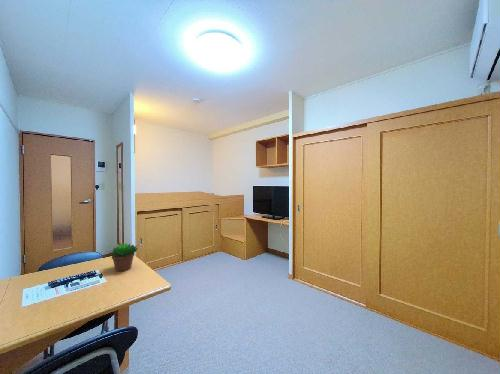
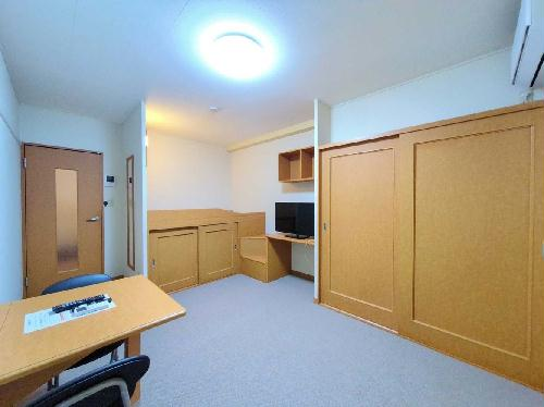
- succulent plant (124, 256)
